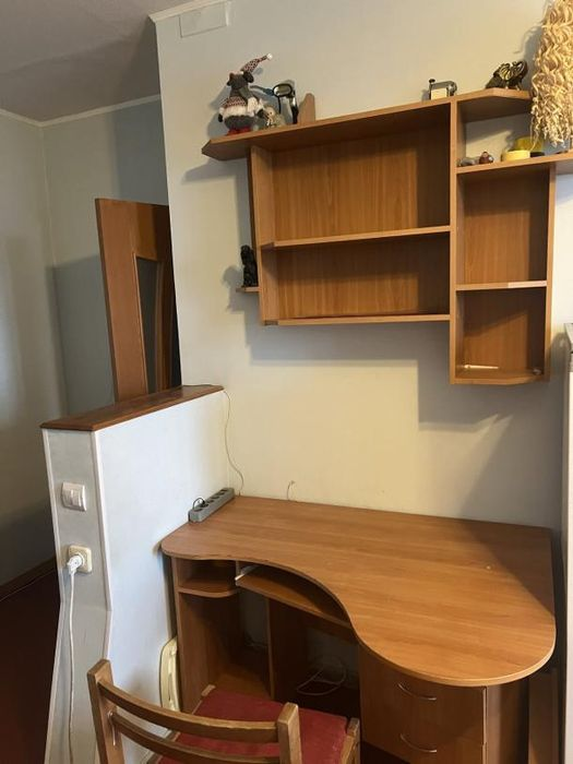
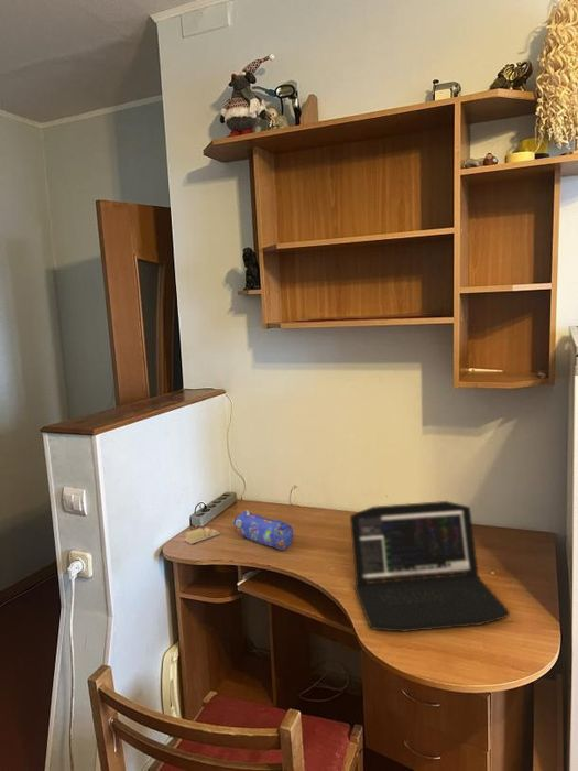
+ pencil case (262, 528)
+ sticky notes (201, 533)
+ laptop (425, 562)
